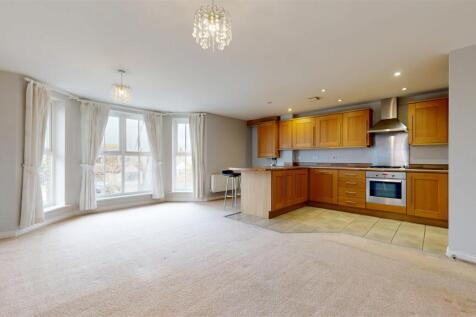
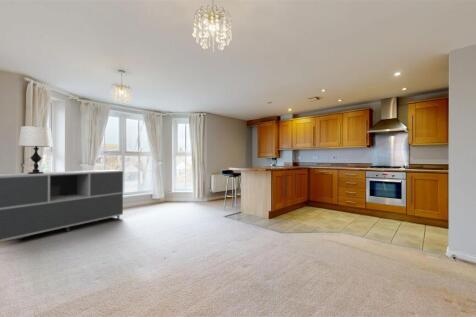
+ lamp (36, 149)
+ sideboard (64, 200)
